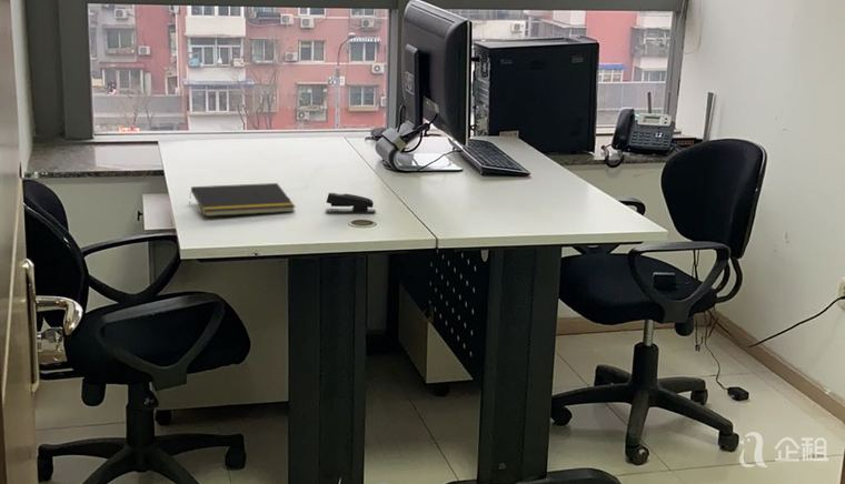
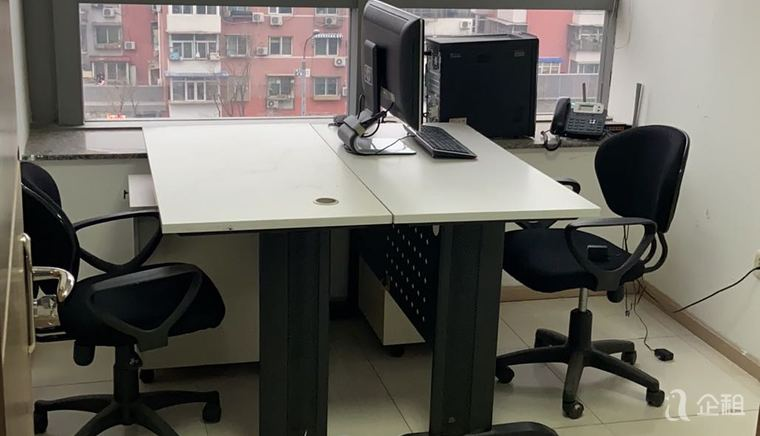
- notepad (242, 199)
- stapler (350, 202)
